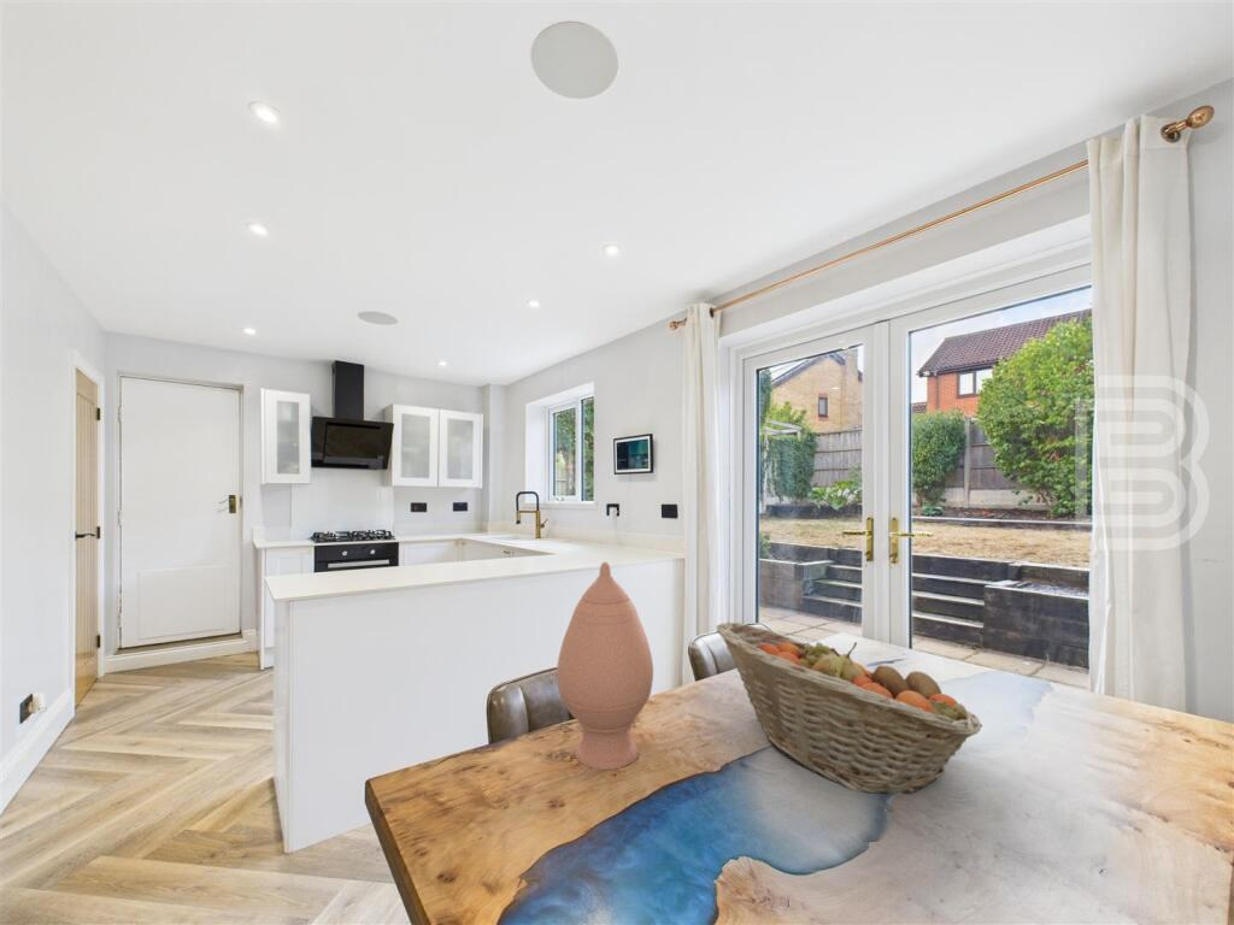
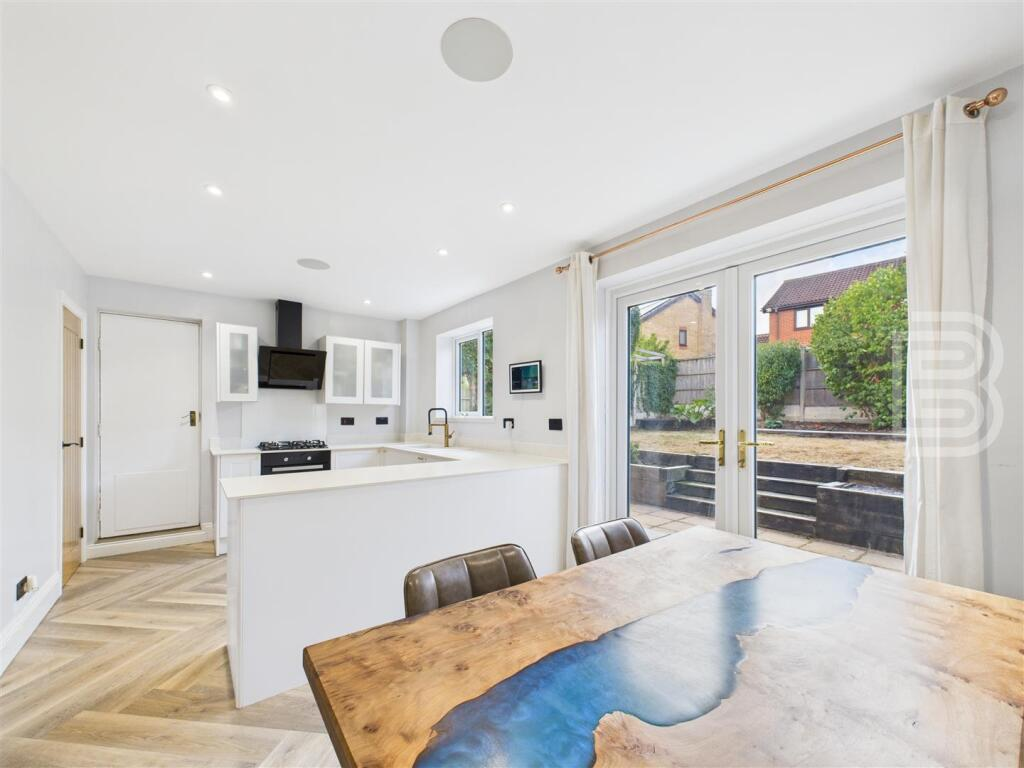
- fruit basket (832, 688)
- vase (609, 654)
